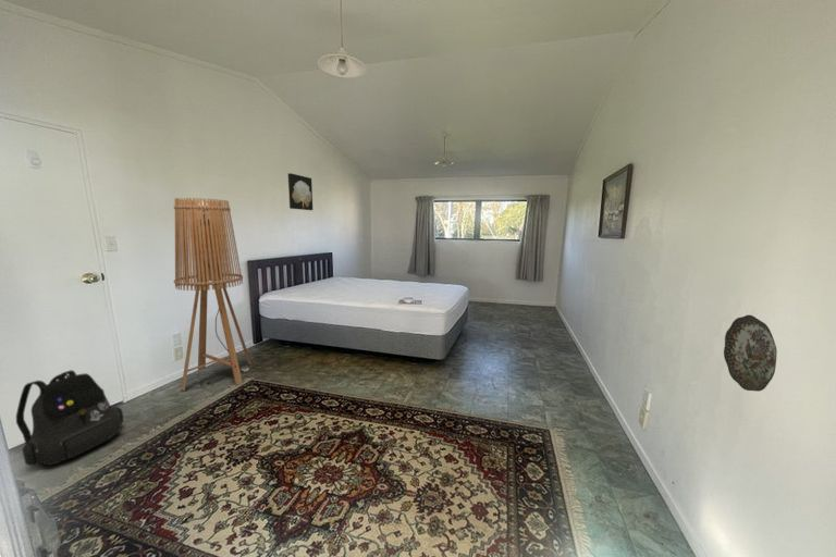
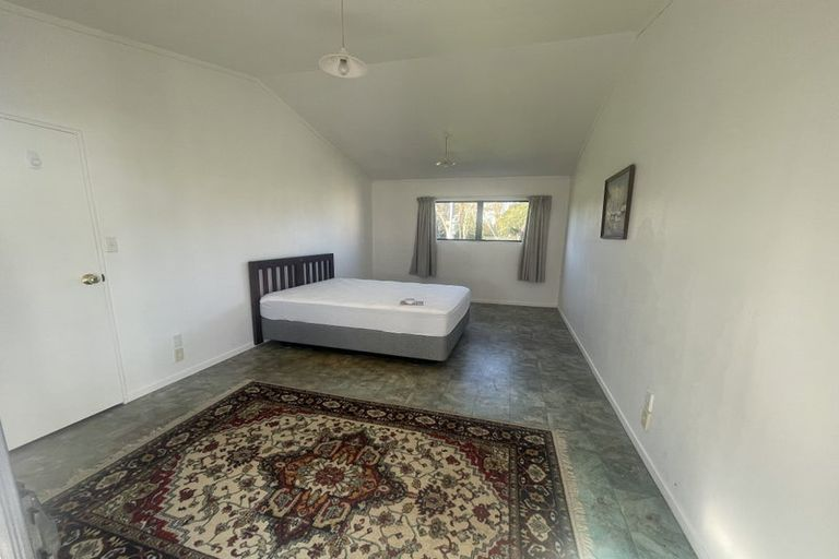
- decorative plate (751, 352)
- wall art (300, 193)
- backpack (65, 409)
- floor lamp (212, 288)
